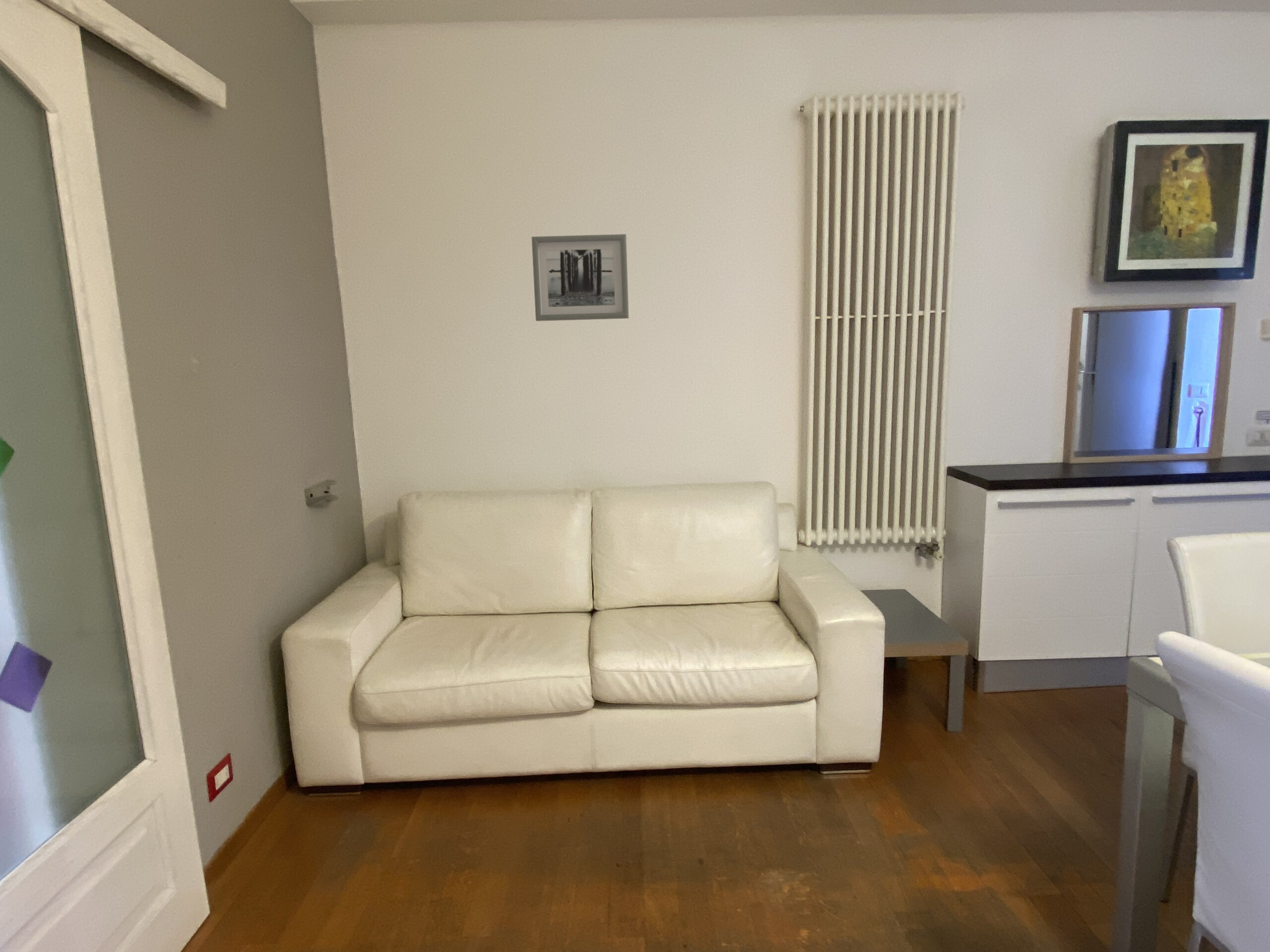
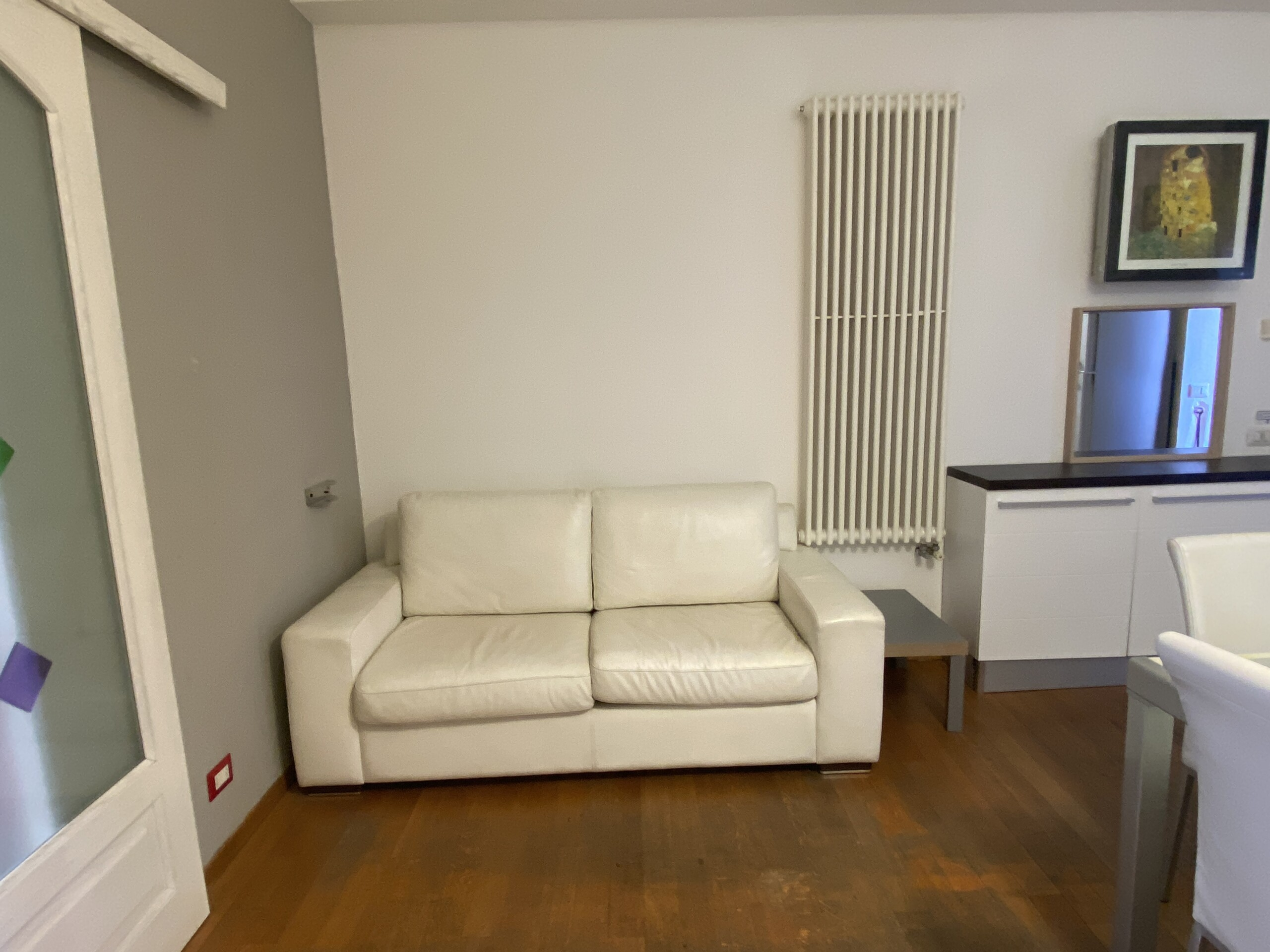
- wall art (580, 278)
